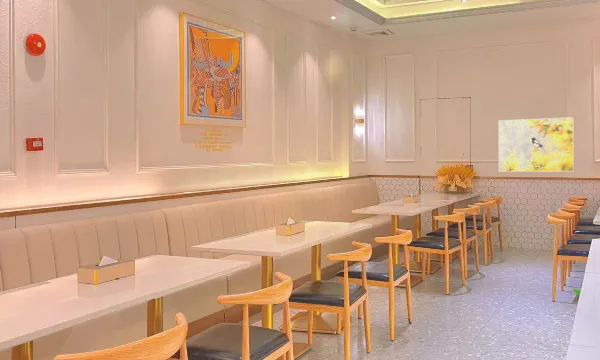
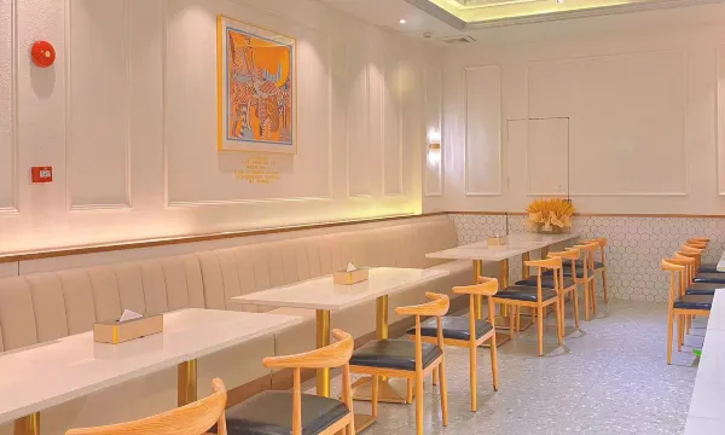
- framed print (535, 145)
